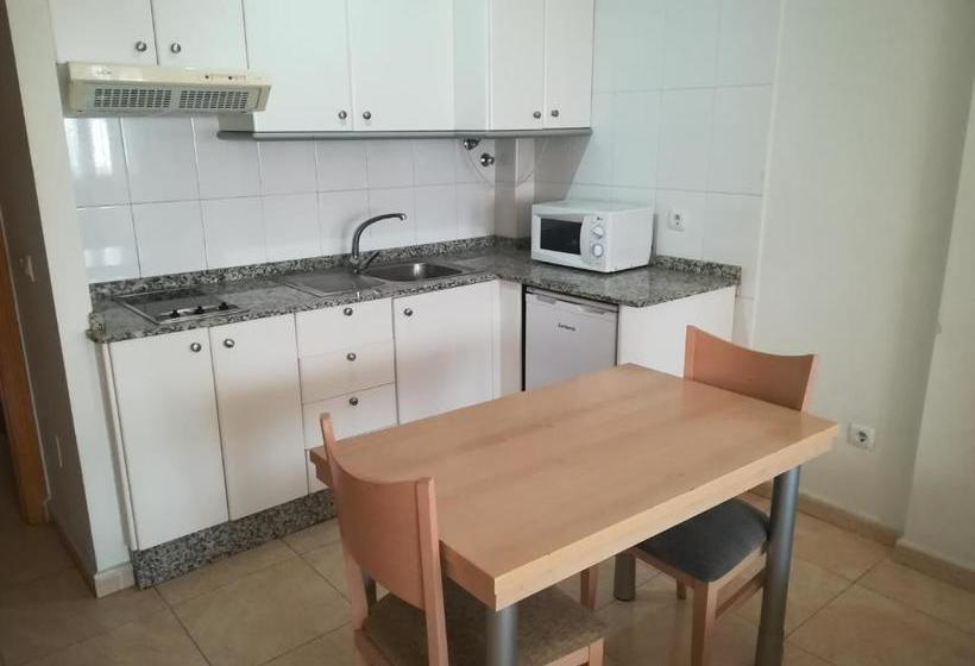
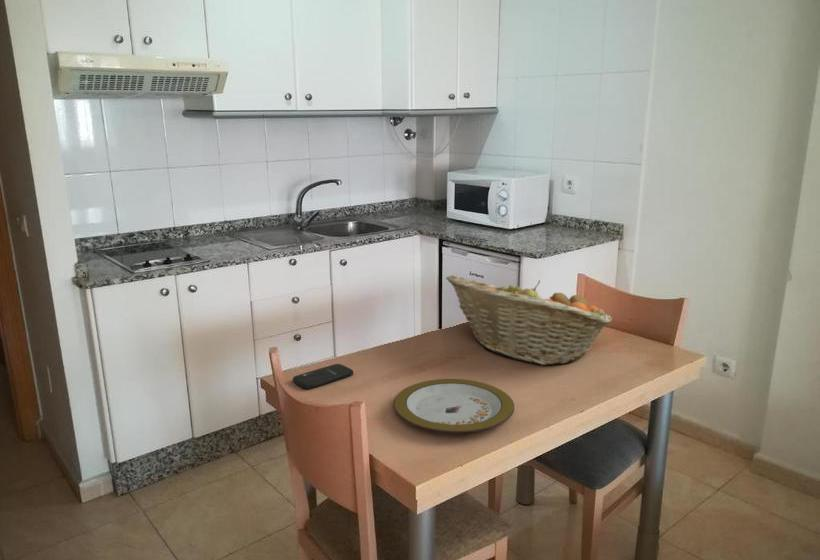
+ plate (453, 407)
+ fruit basket (524, 310)
+ smartphone (323, 375)
